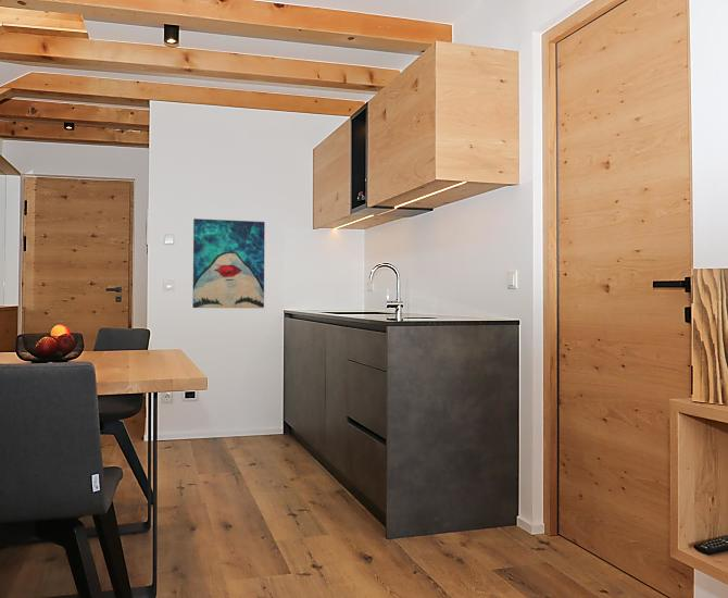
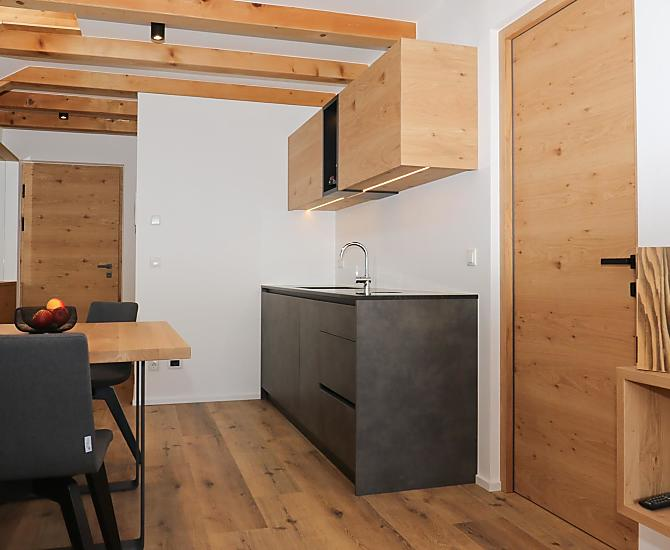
- wall art (228, 264)
